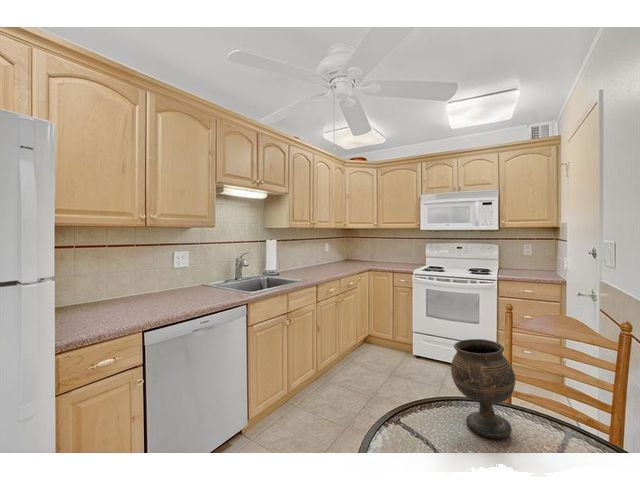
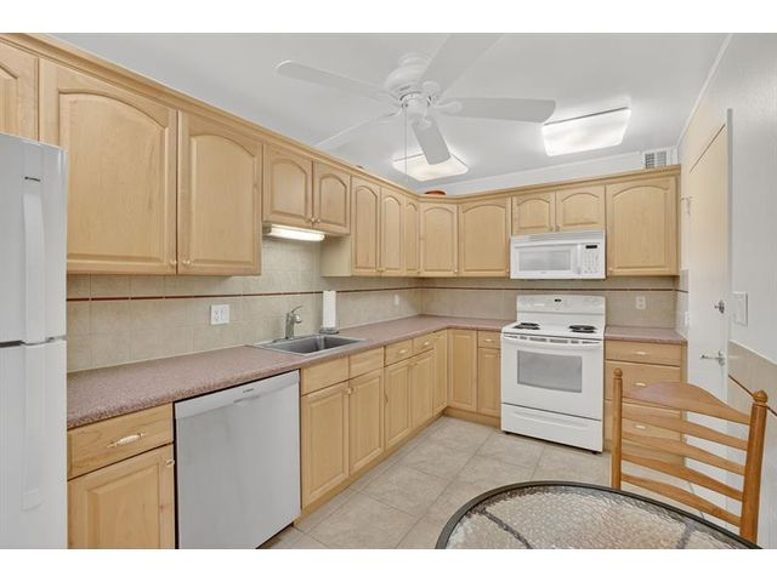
- goblet (481, 385)
